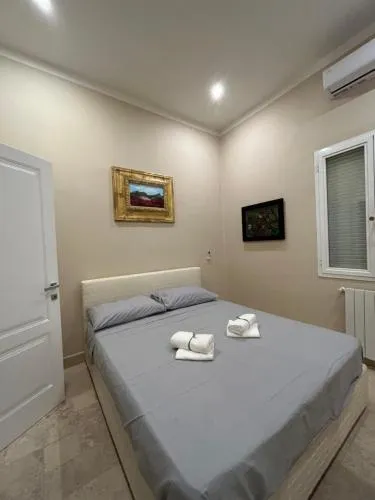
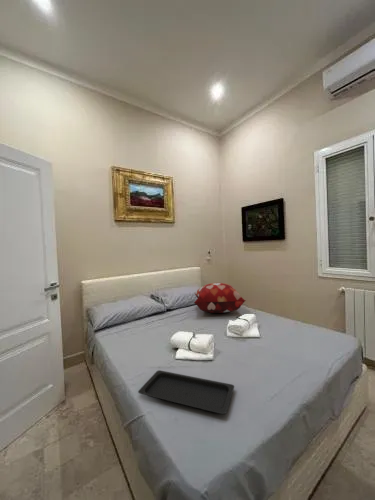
+ serving tray (186, 390)
+ decorative pillow (217, 296)
